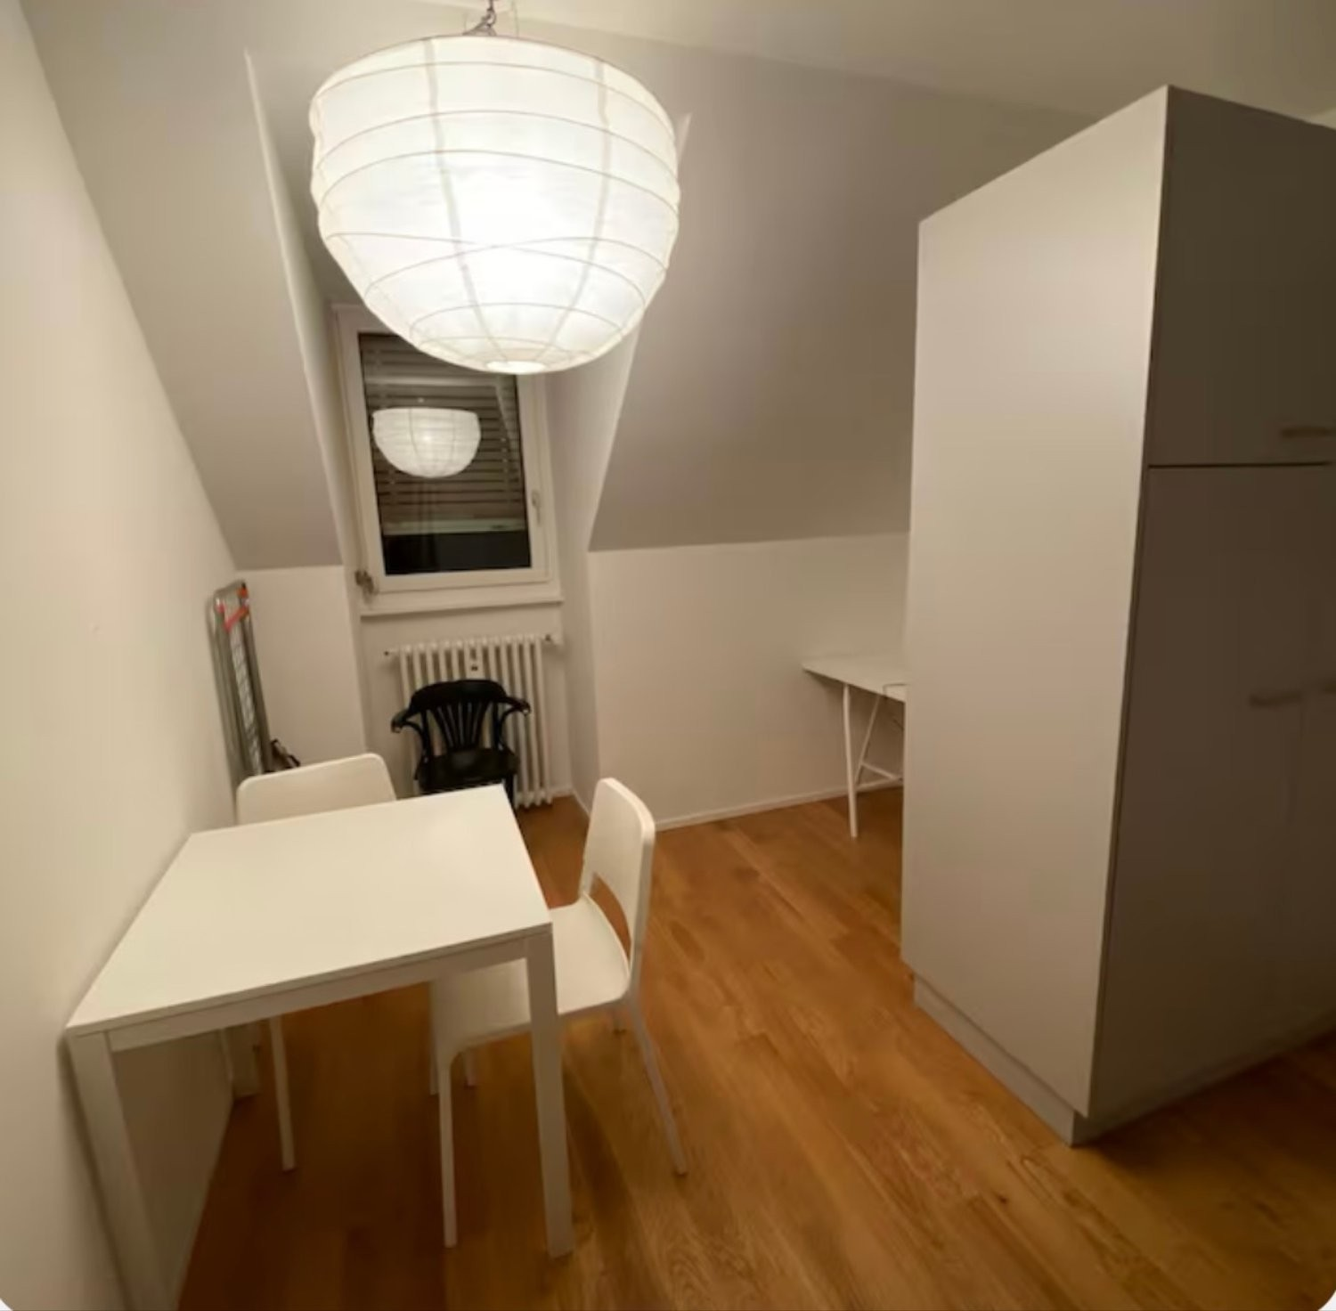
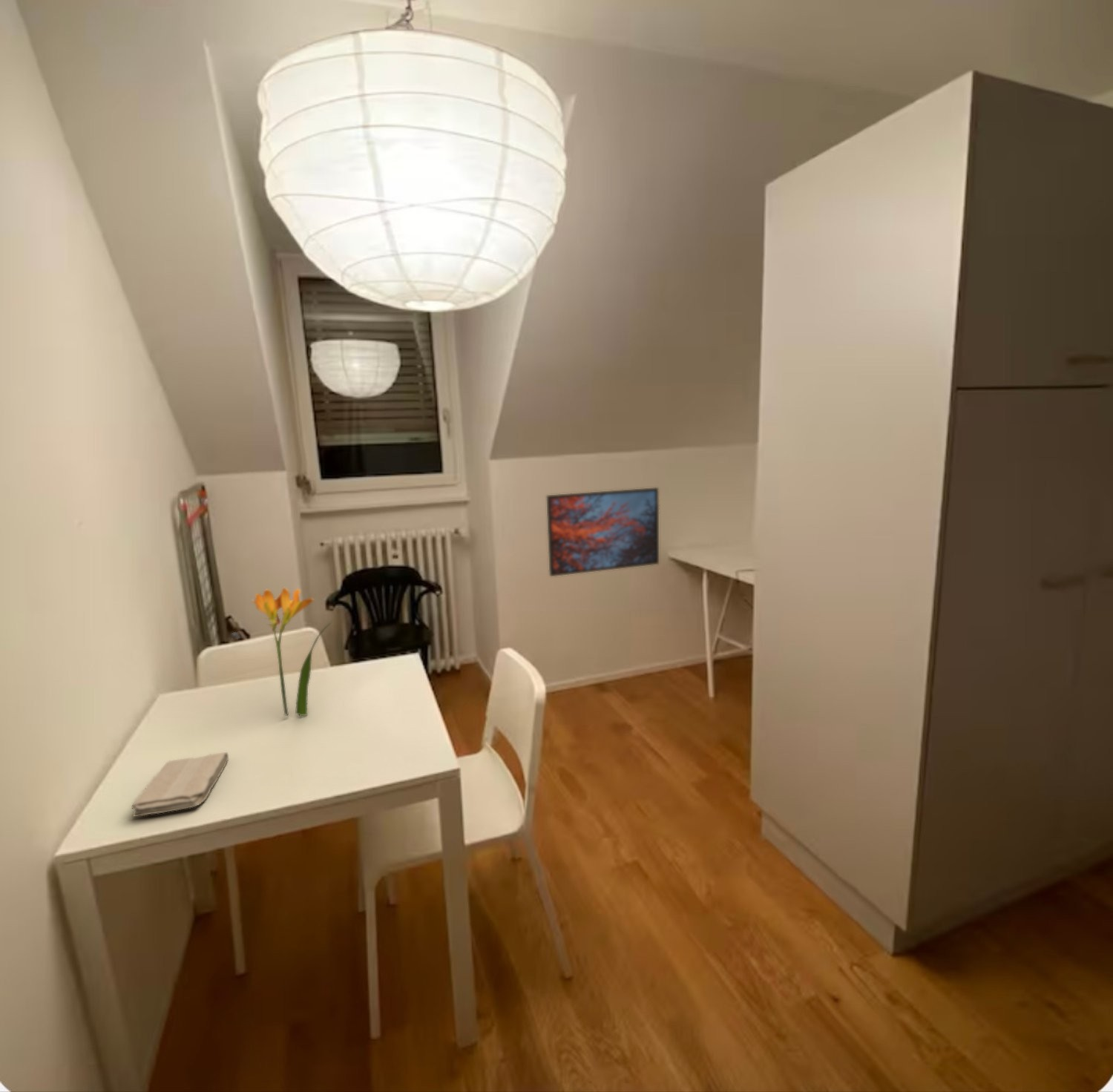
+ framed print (605, 530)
+ washcloth (183, 780)
+ flower (306, 657)
